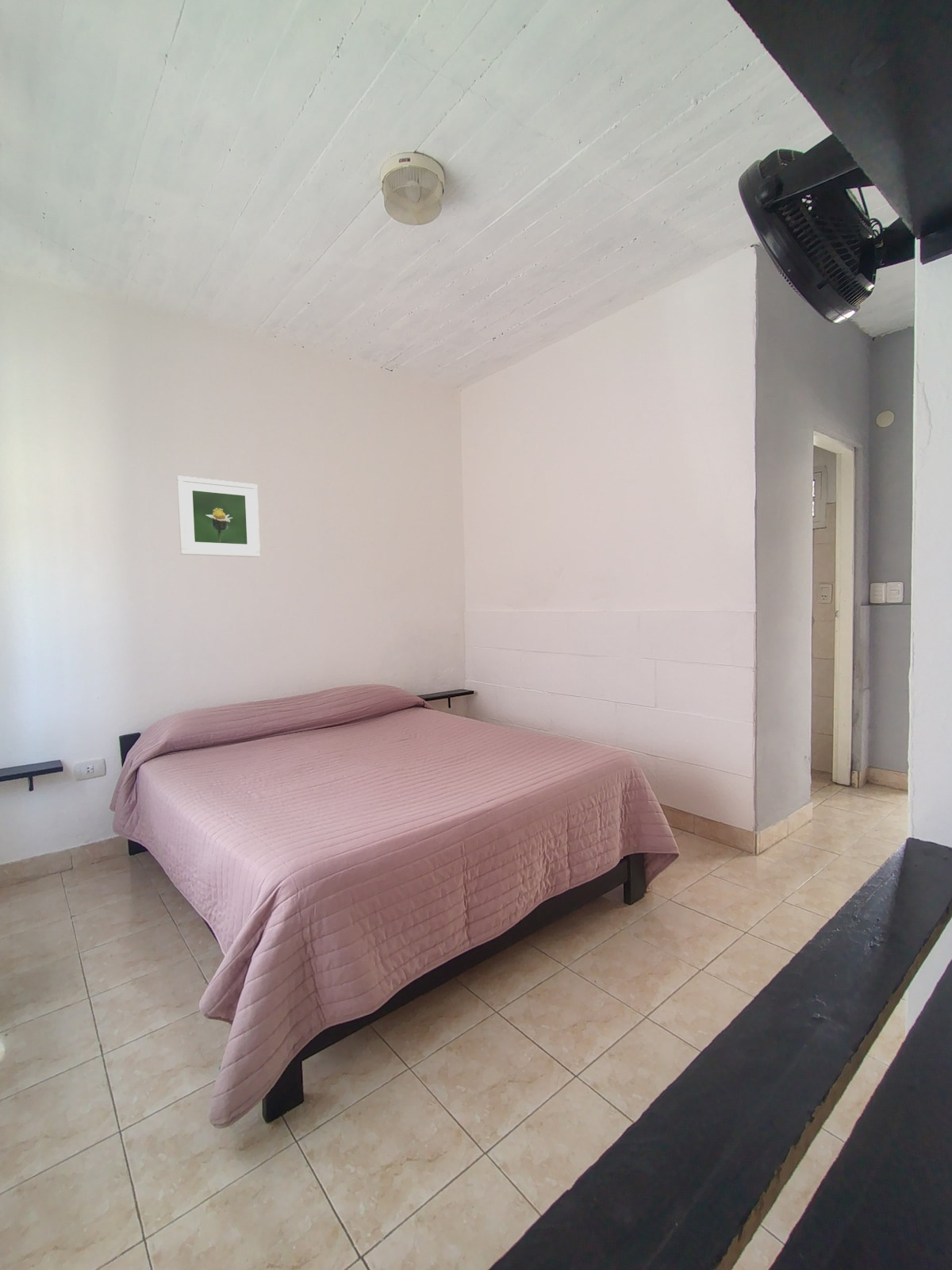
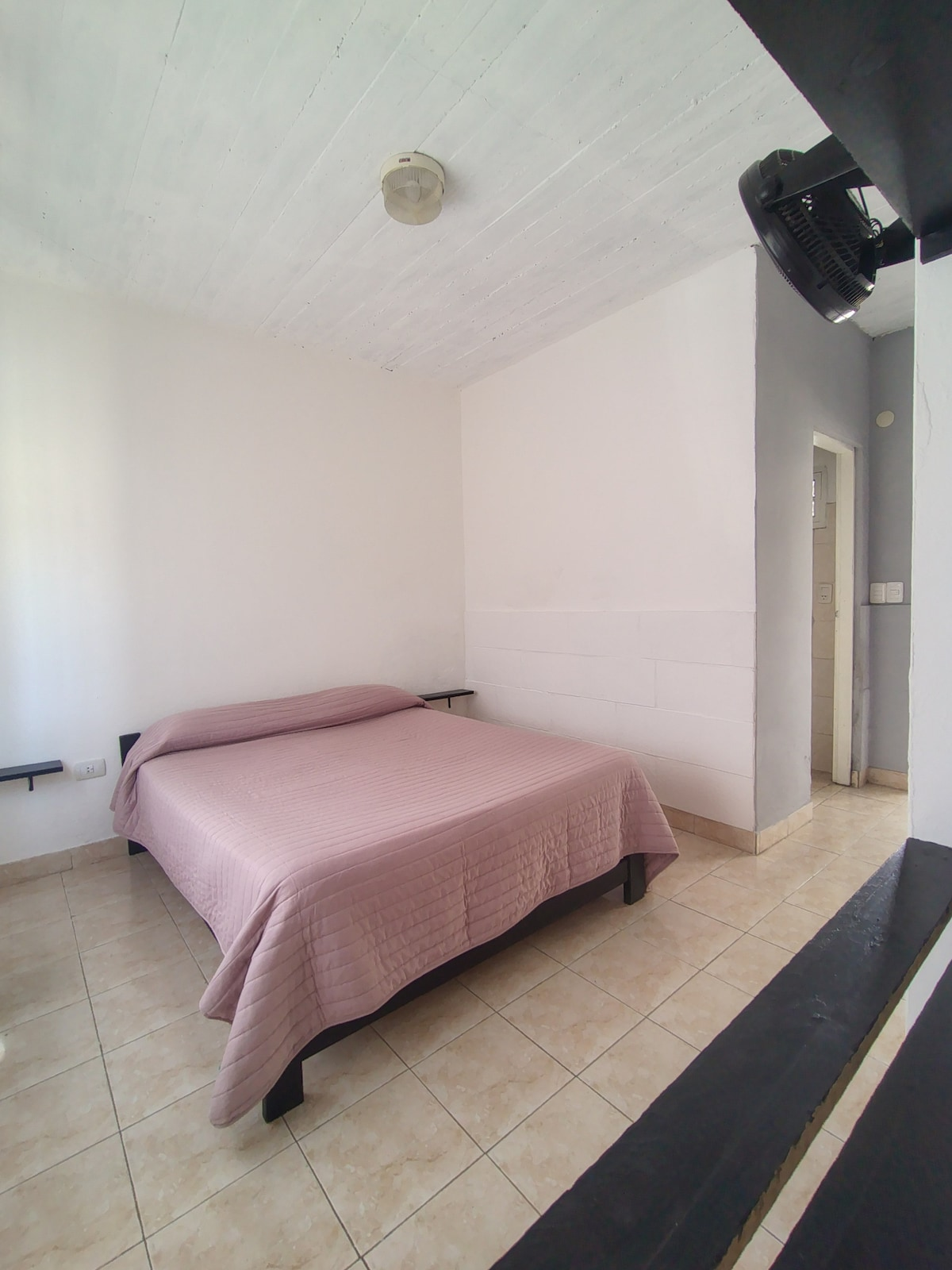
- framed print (220, 518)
